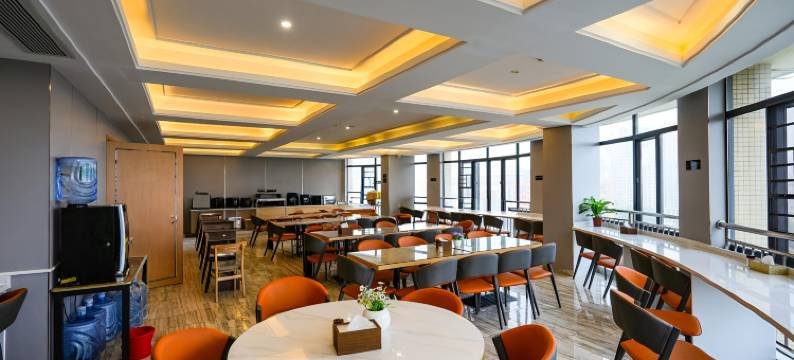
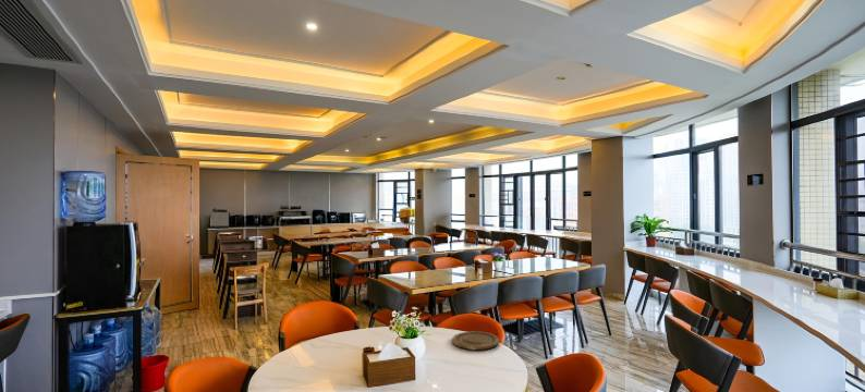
+ plate (475, 340)
